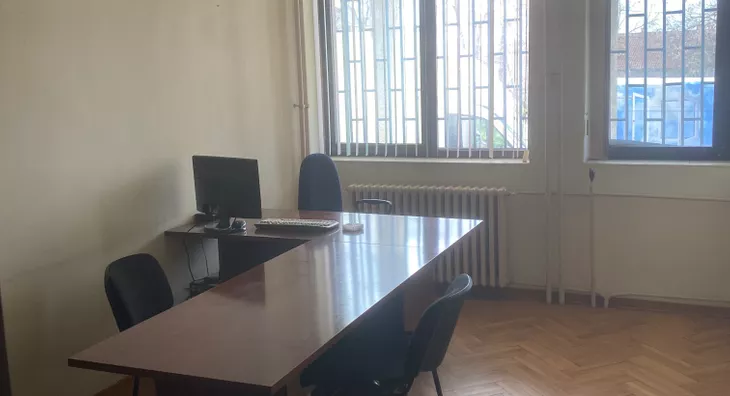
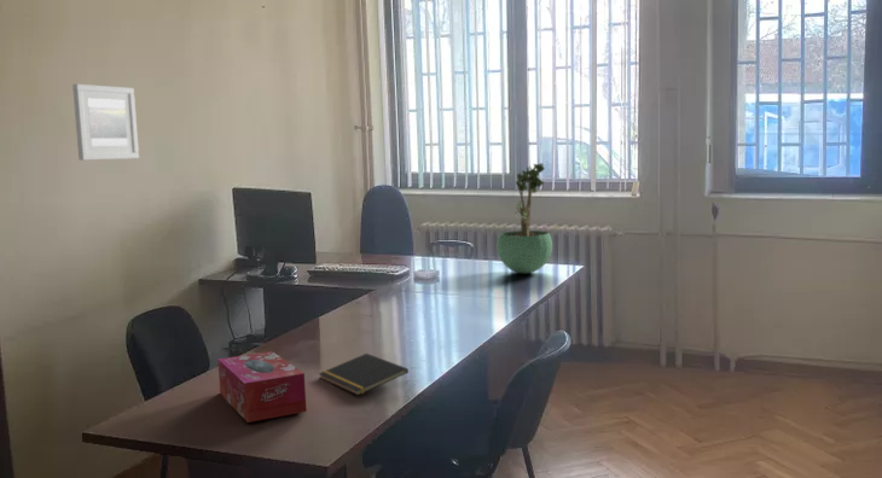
+ potted plant (524, 217)
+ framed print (106, 122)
+ notepad (362, 373)
+ tissue box (260, 384)
